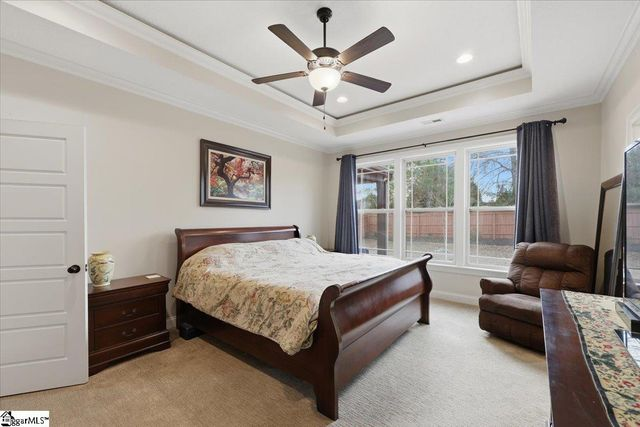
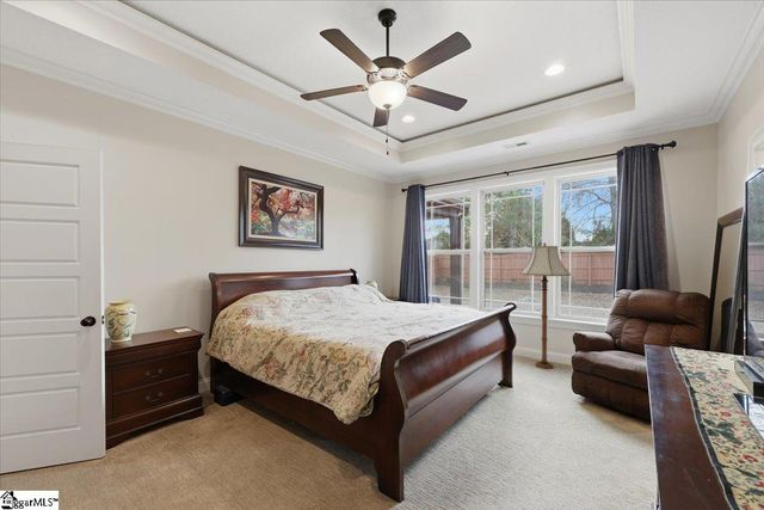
+ floor lamp (544, 303)
